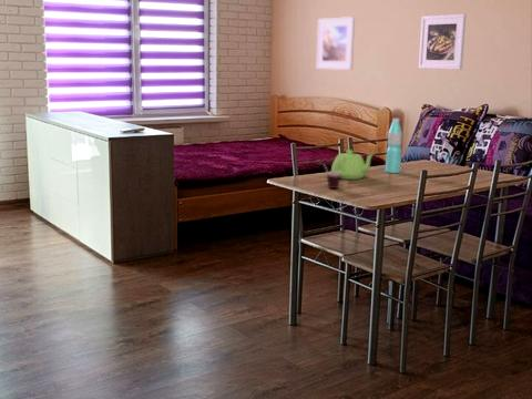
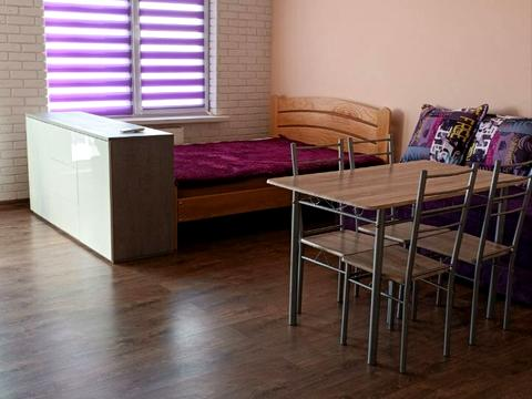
- teapot (354, 164)
- water bottle (393, 145)
- cup (327, 174)
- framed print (335, 43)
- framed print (441, 42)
